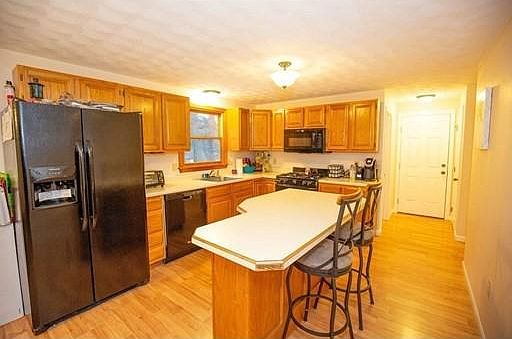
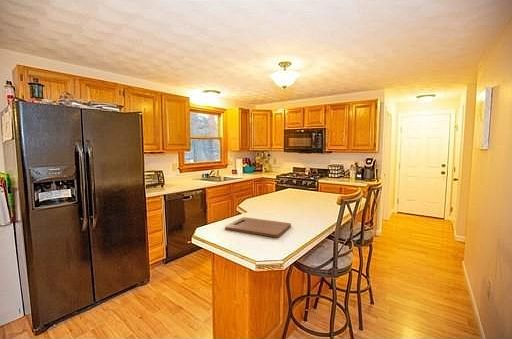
+ cutting board (258, 226)
